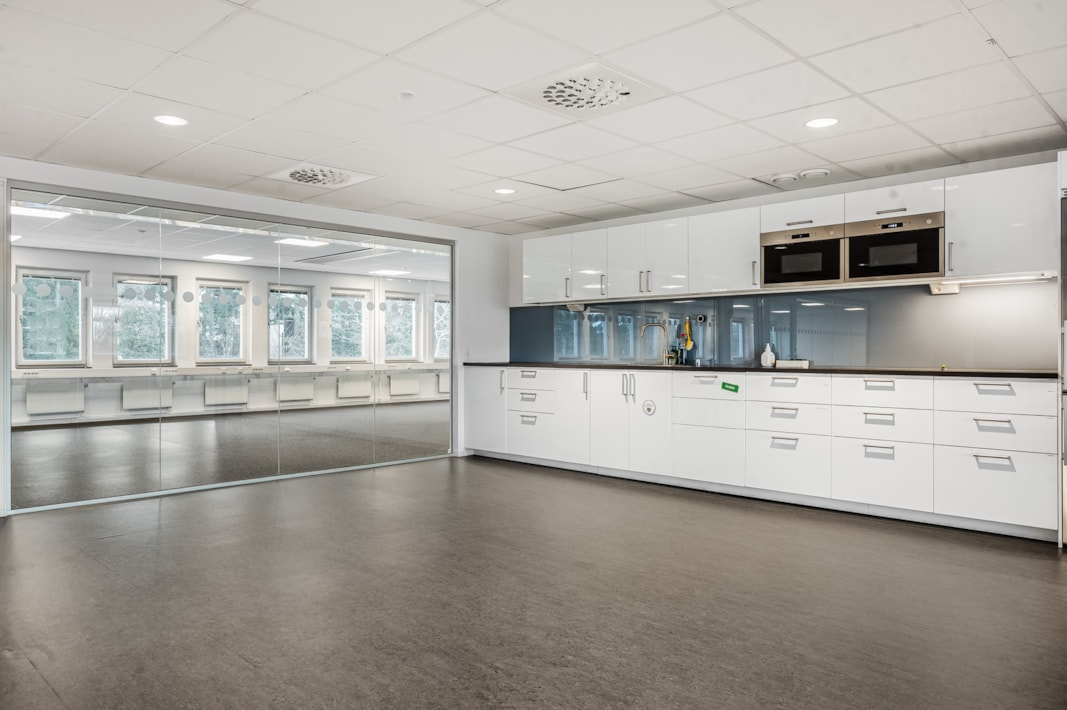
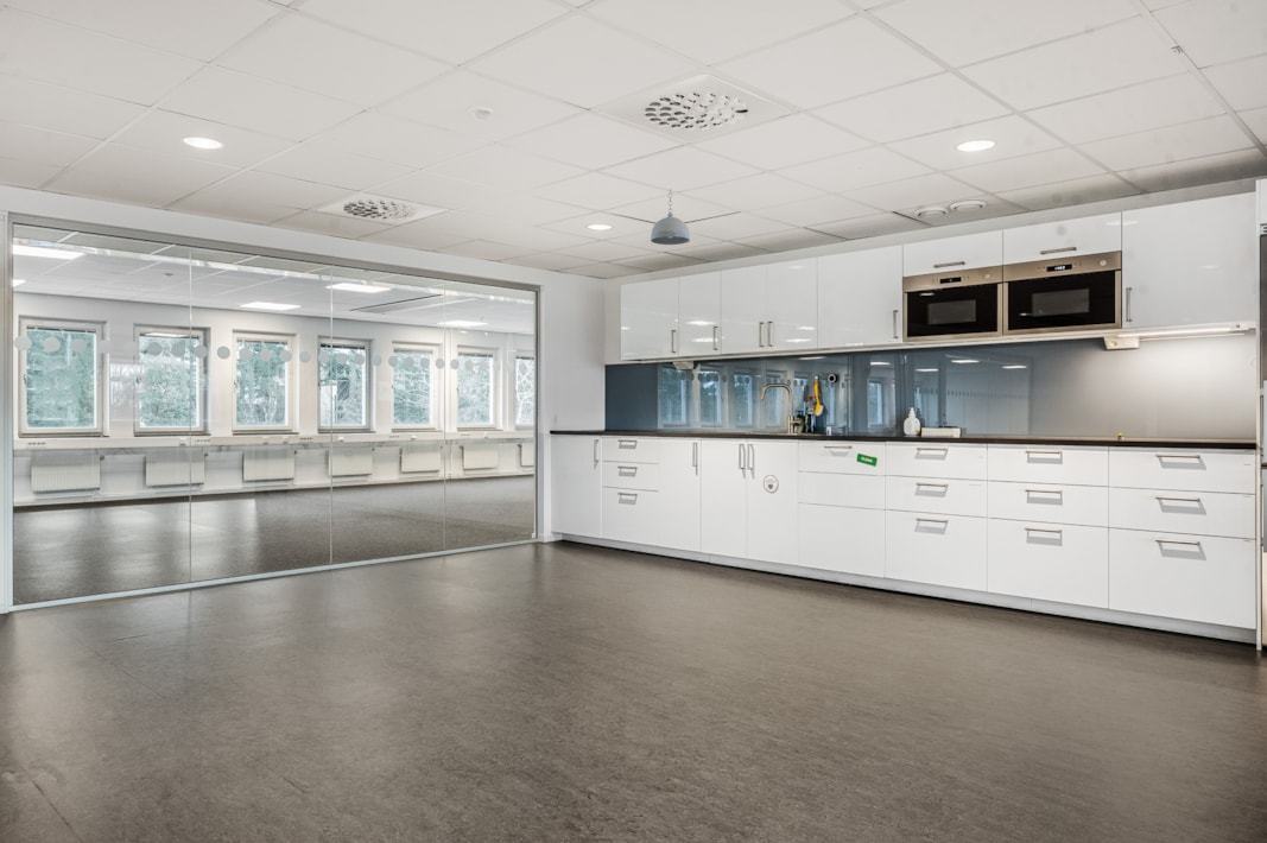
+ pendant light (670, 214)
